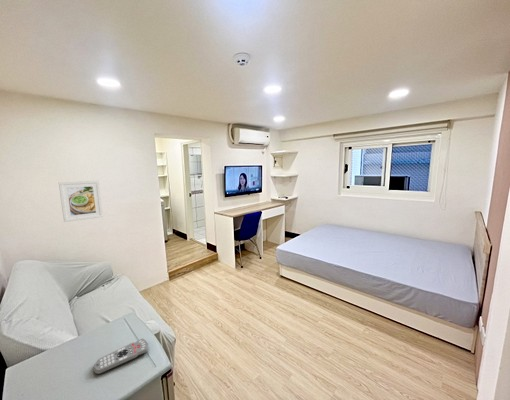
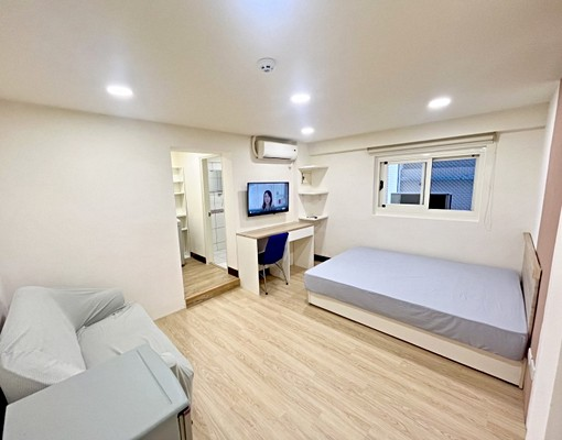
- remote control (122, 355)
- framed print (82, 200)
